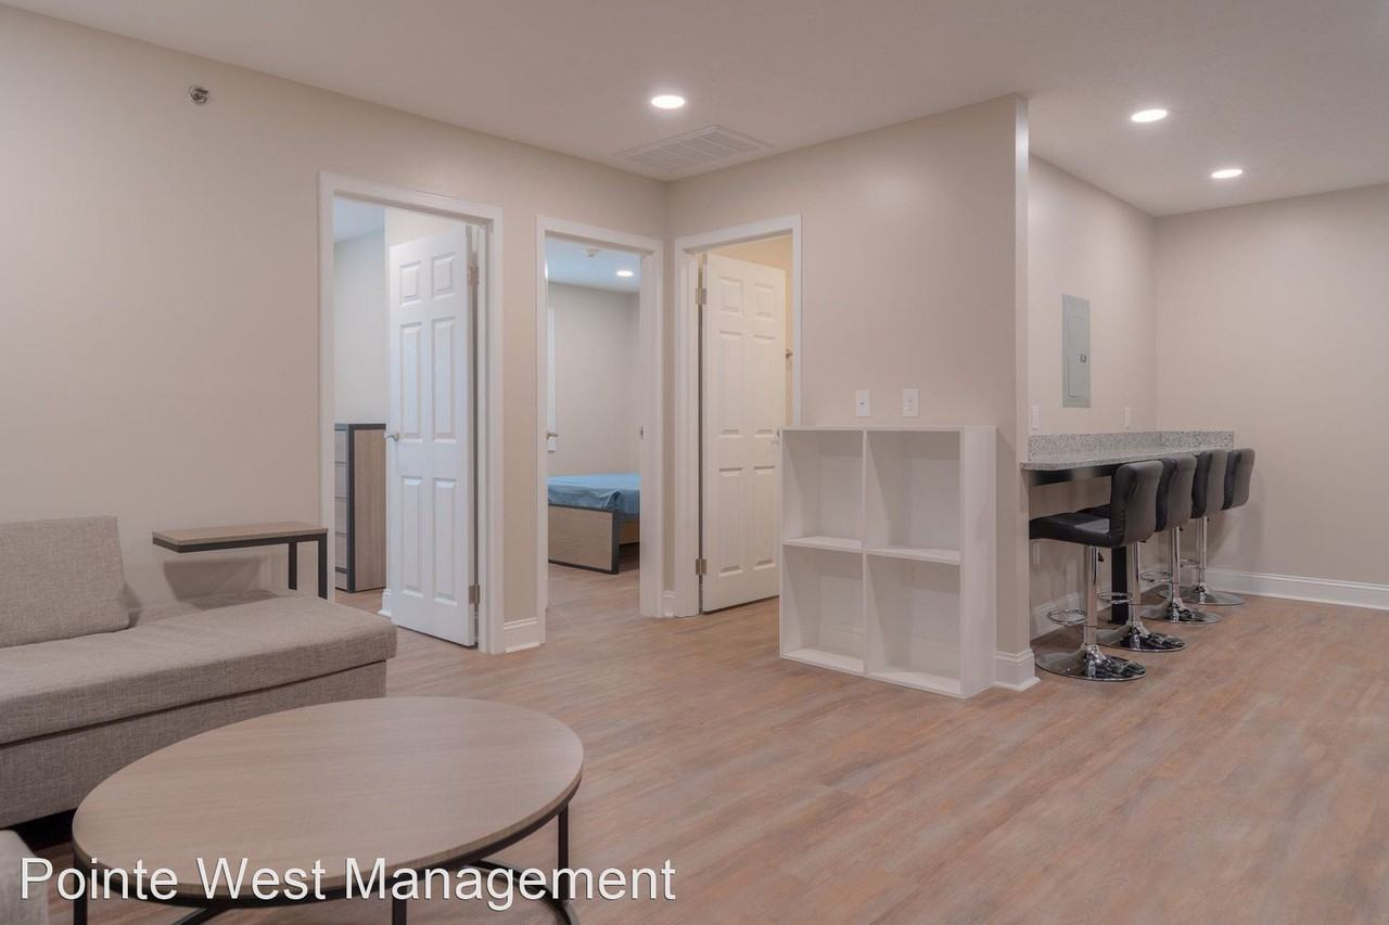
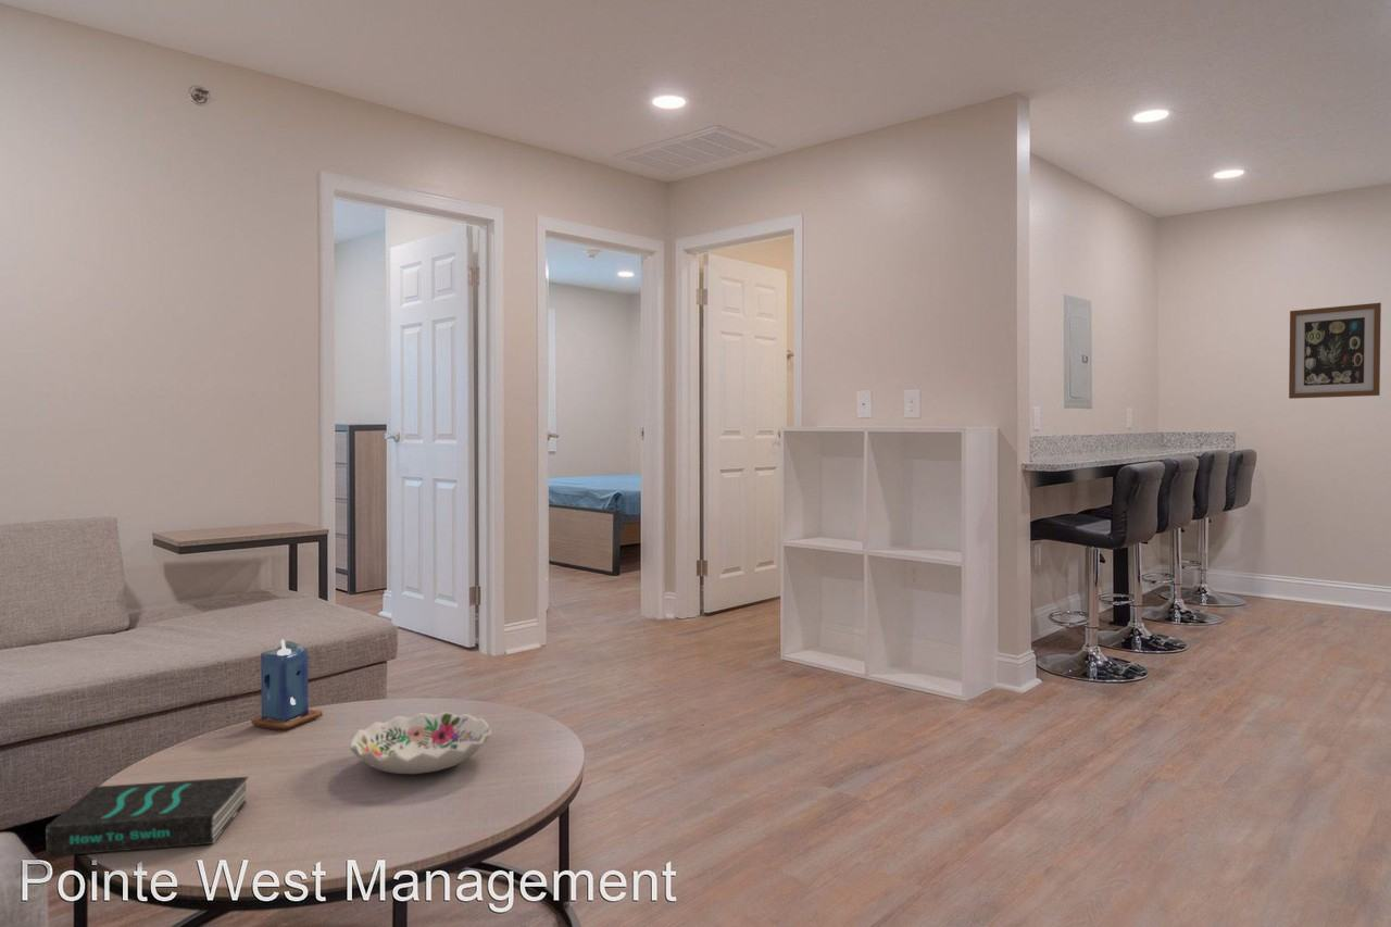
+ decorative bowl (422, 747)
+ book (153, 814)
+ wall art (1333, 352)
+ candle (287, 679)
